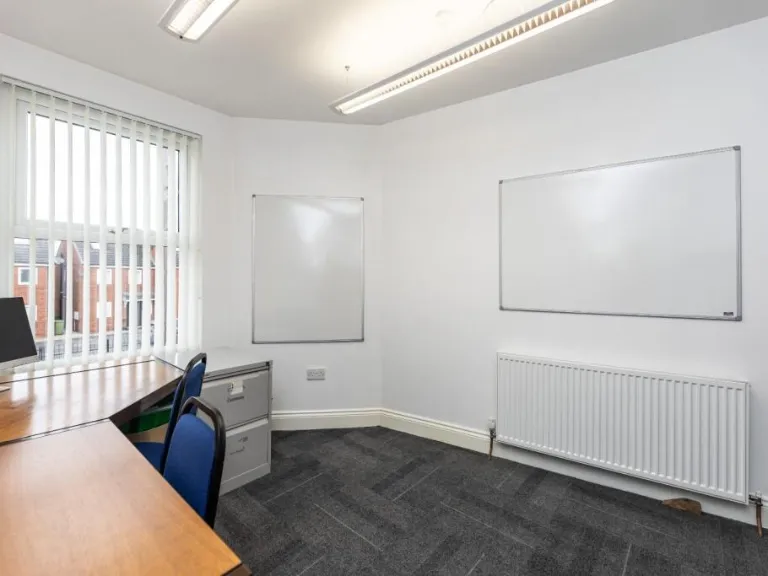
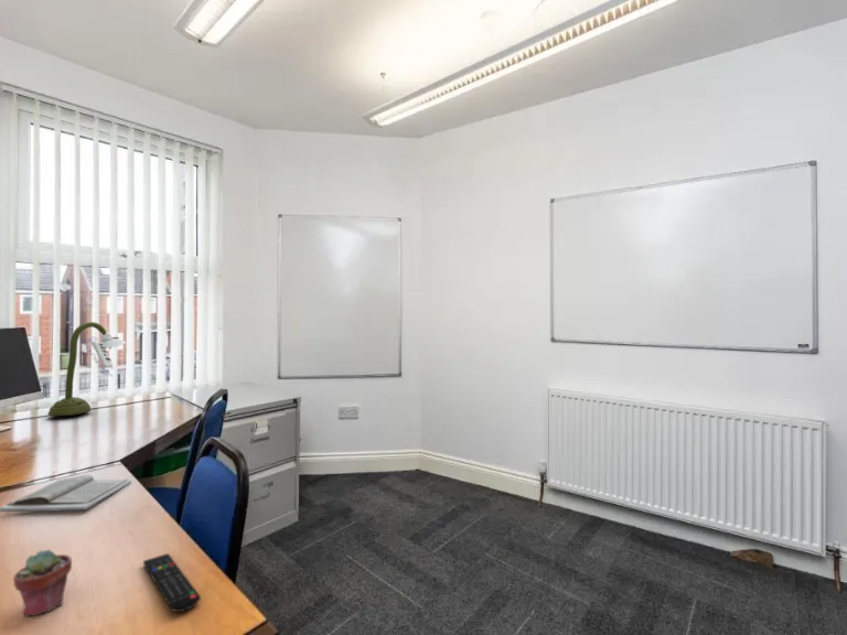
+ book (71, 491)
+ desk lamp (96, 364)
+ potted succulent (43, 578)
+ remote control (170, 580)
